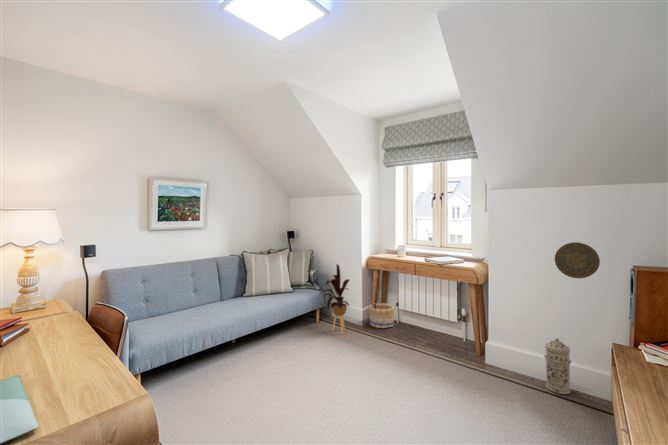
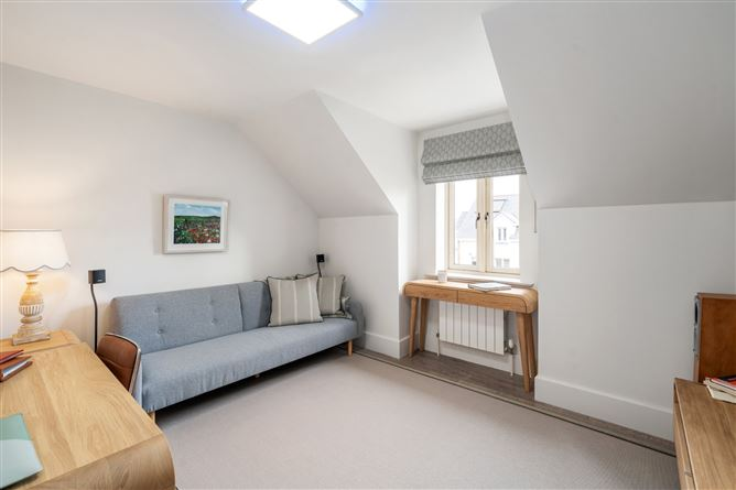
- house plant (335, 297)
- decorative plate (576, 260)
- basket (381, 315)
- water filter (557, 363)
